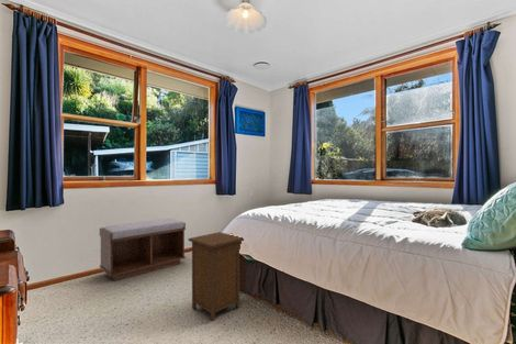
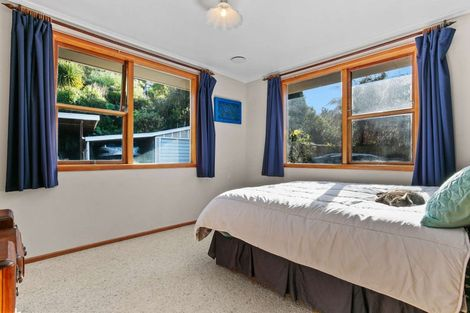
- bench (144, 245)
- nightstand (223, 270)
